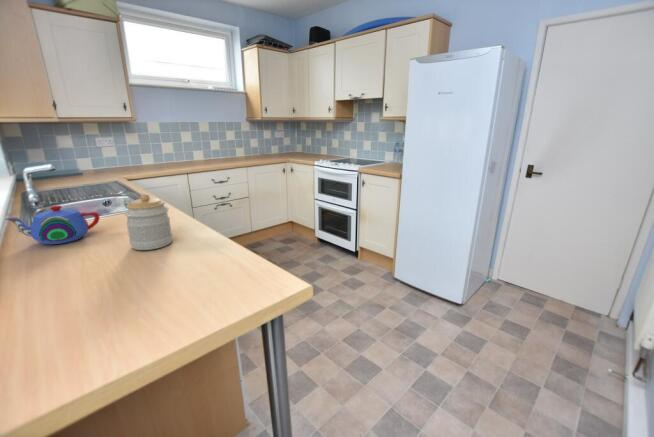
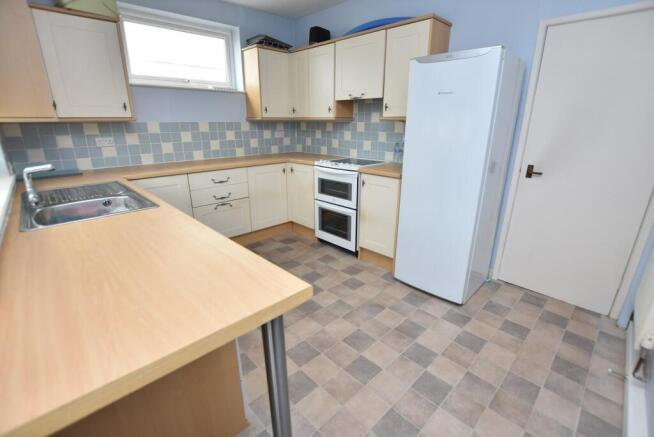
- jar (148, 219)
- teapot (56, 223)
